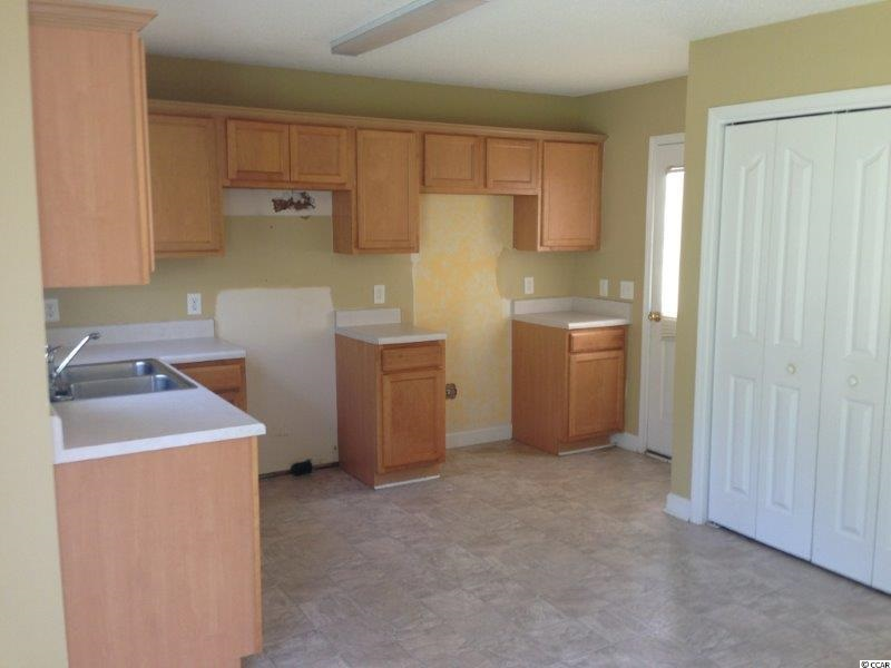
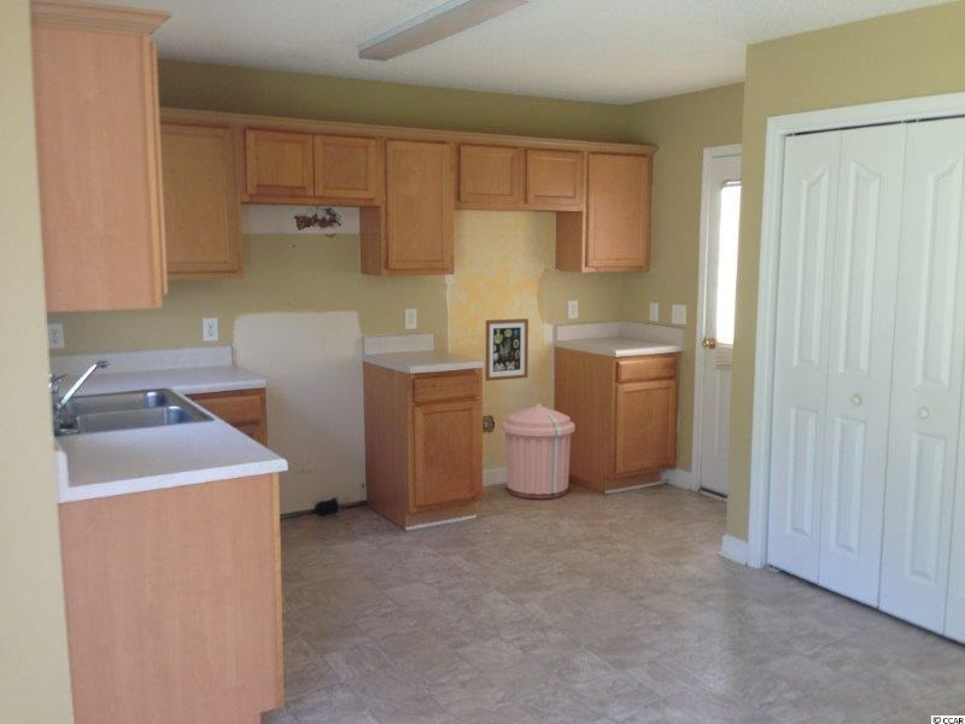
+ wall art (507, 349)
+ trash can (538, 448)
